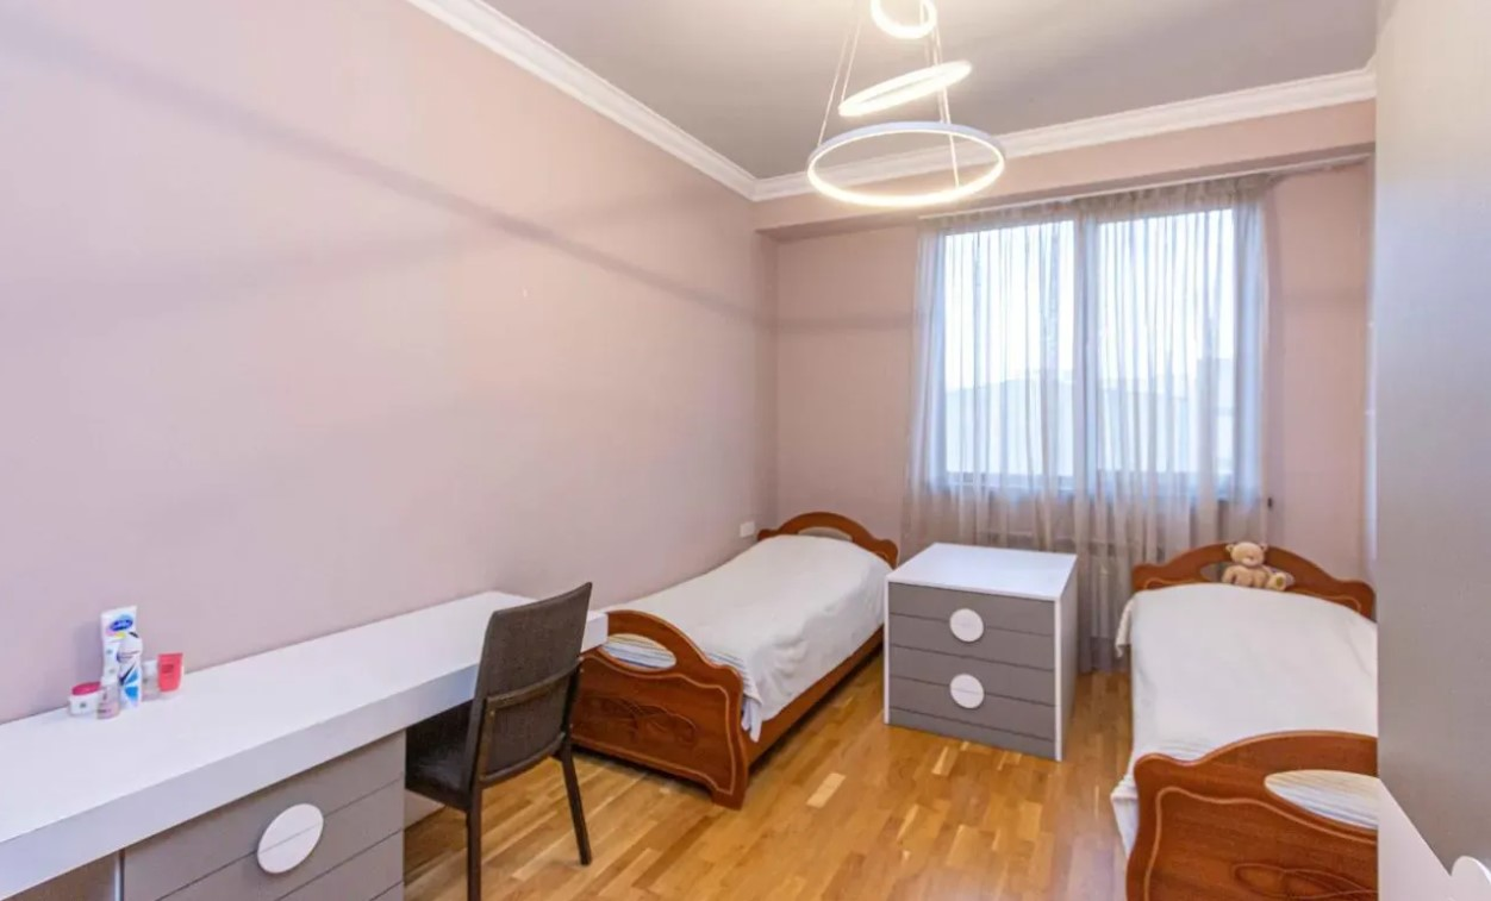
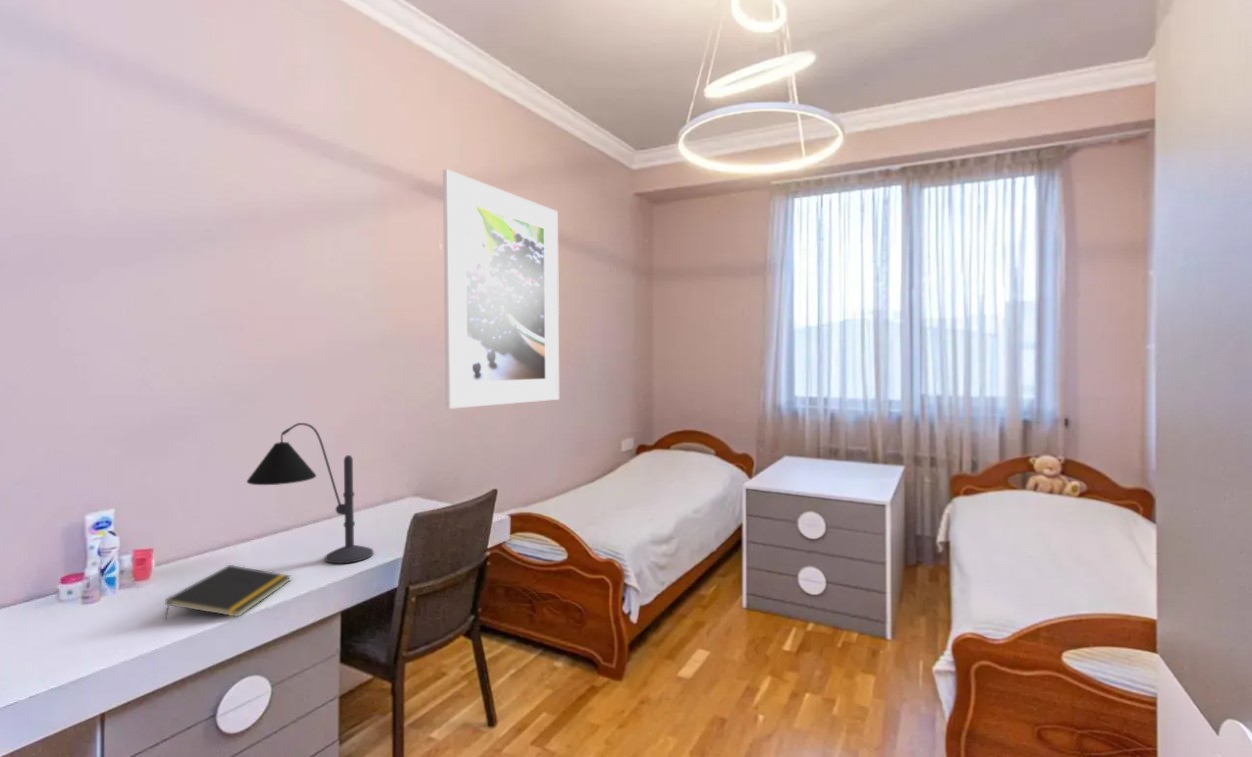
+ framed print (508, 298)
+ notepad (233, 589)
+ desk lamp (309, 479)
